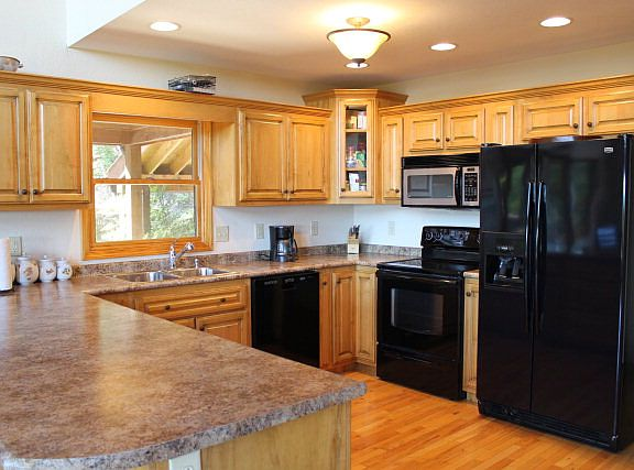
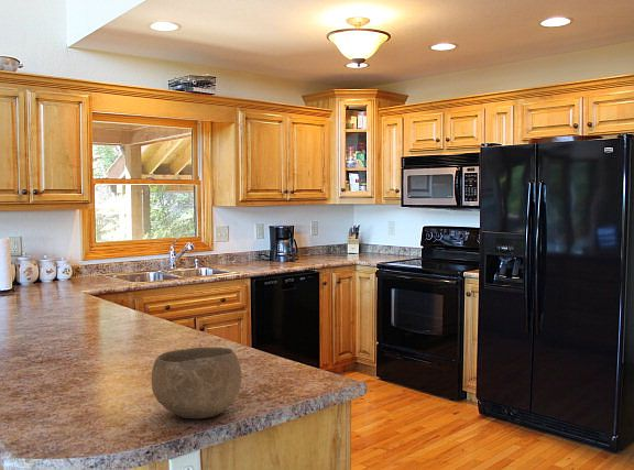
+ bowl (197, 381)
